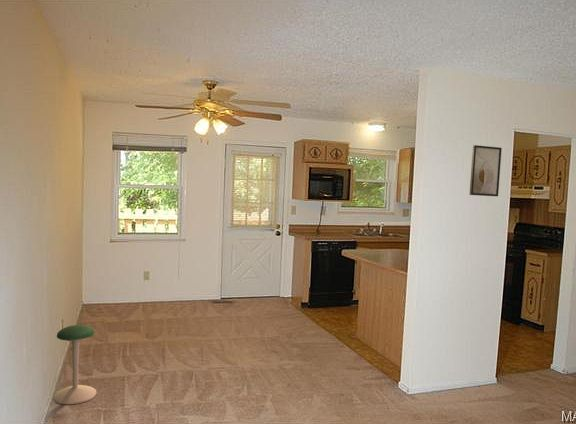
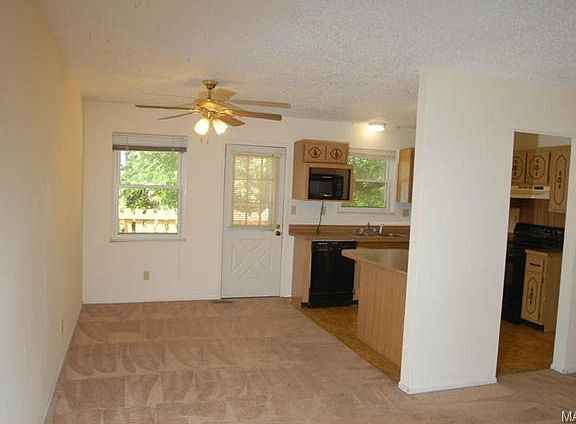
- stool (76, 361)
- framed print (485, 171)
